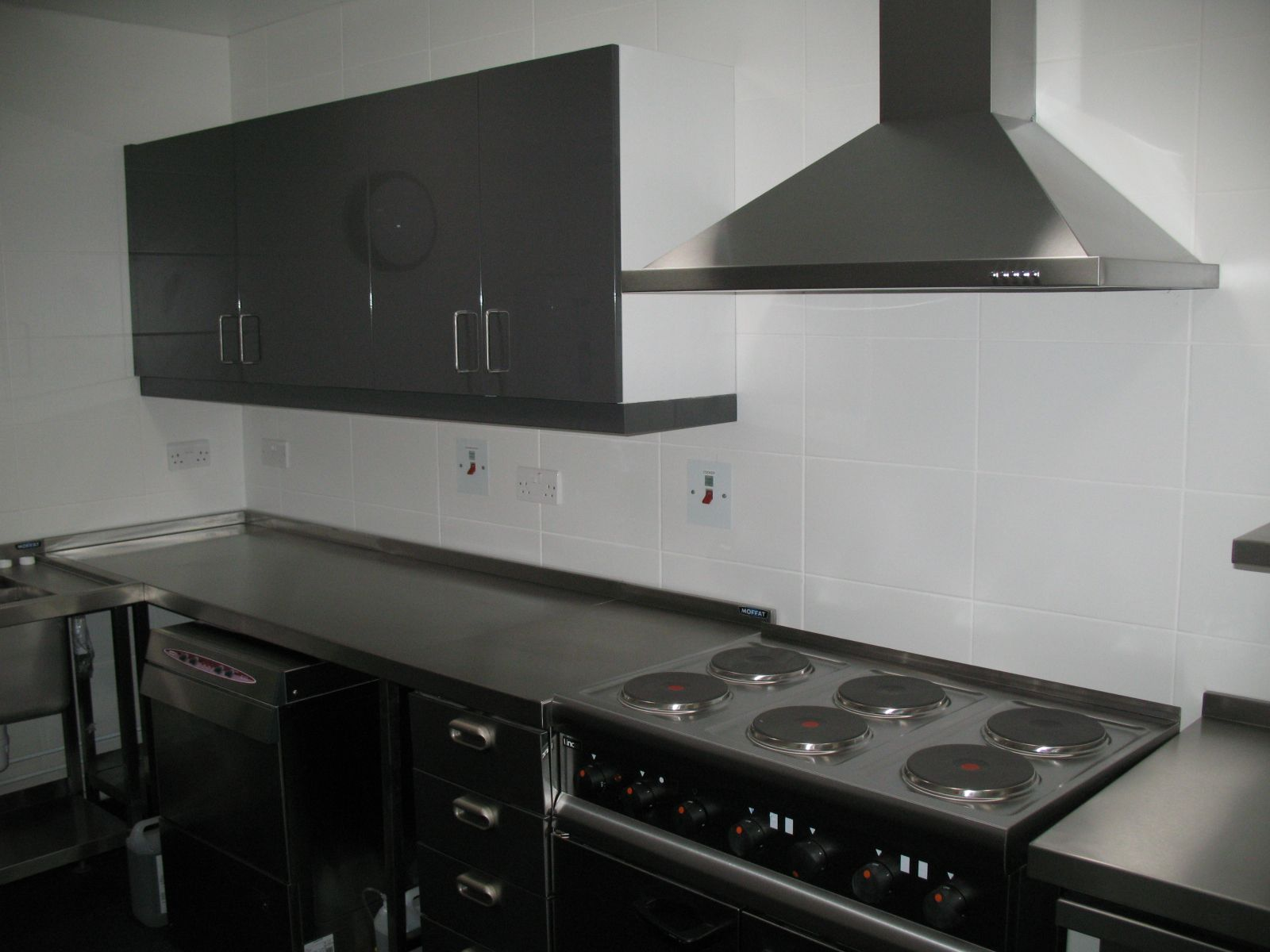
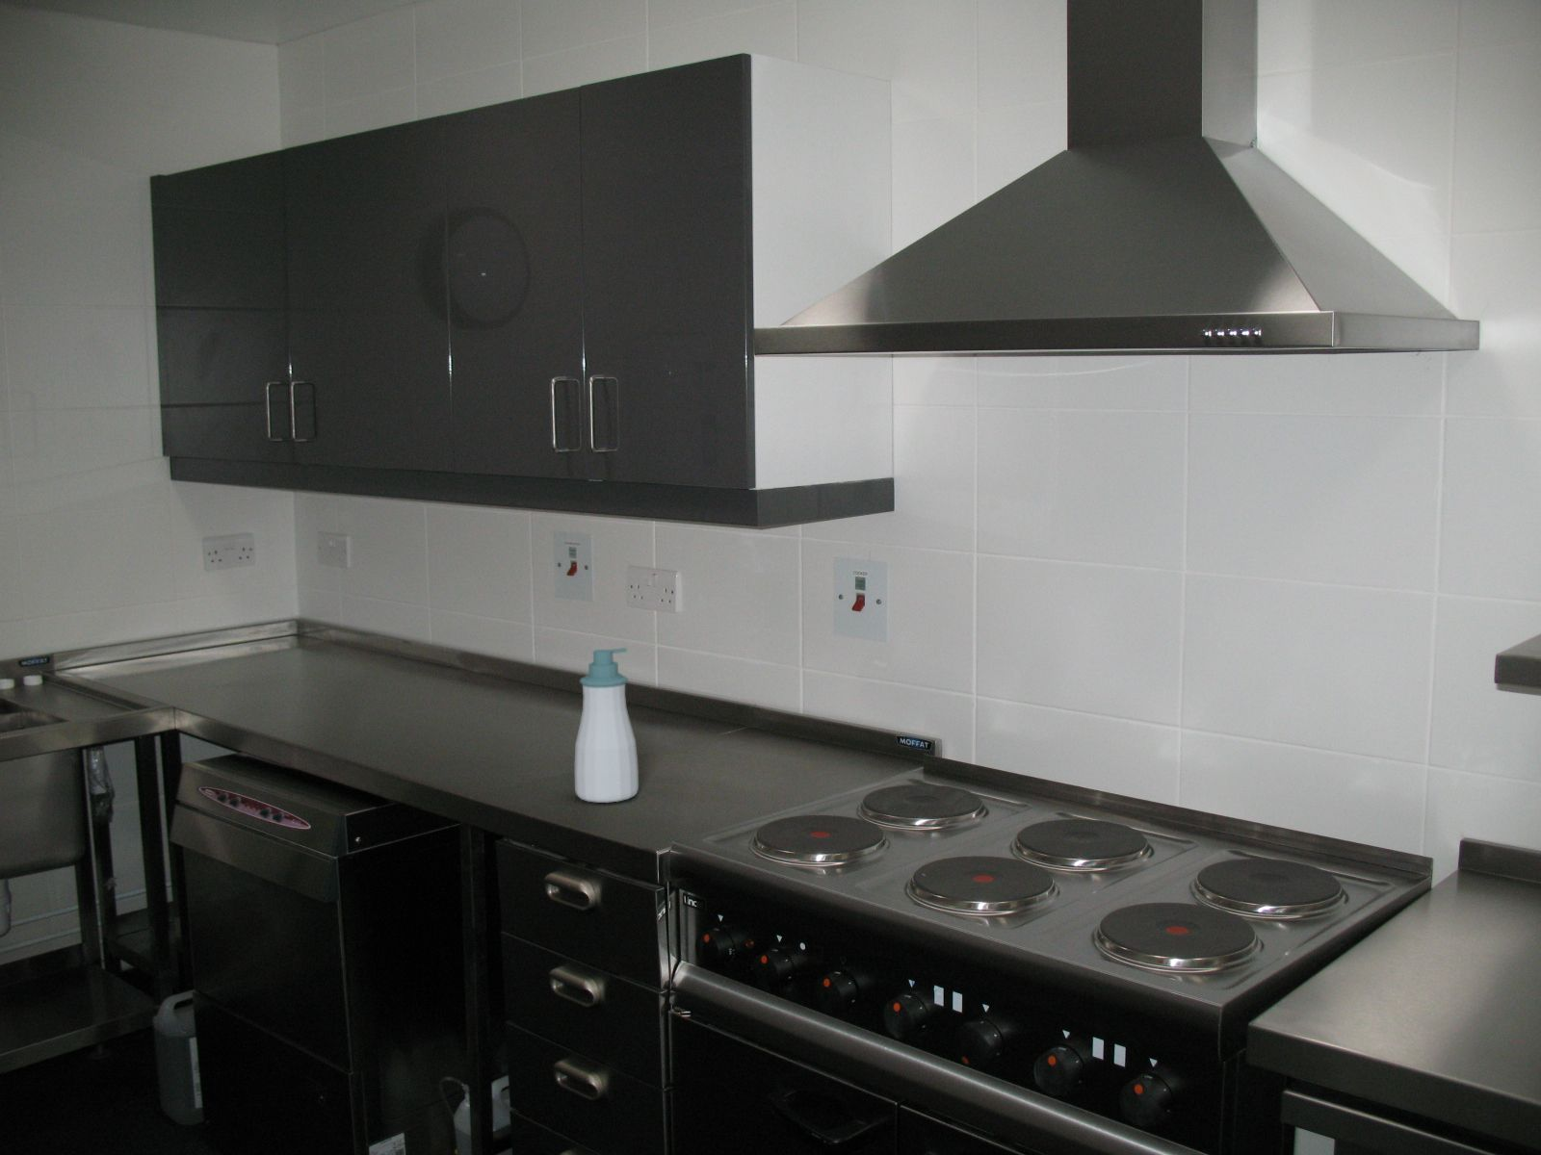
+ soap bottle (604, 723)
